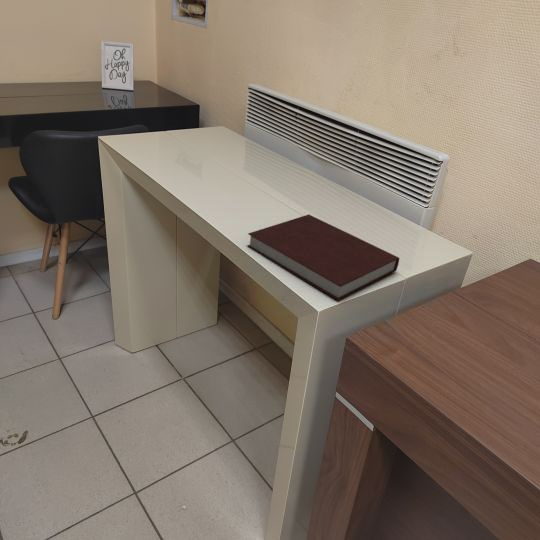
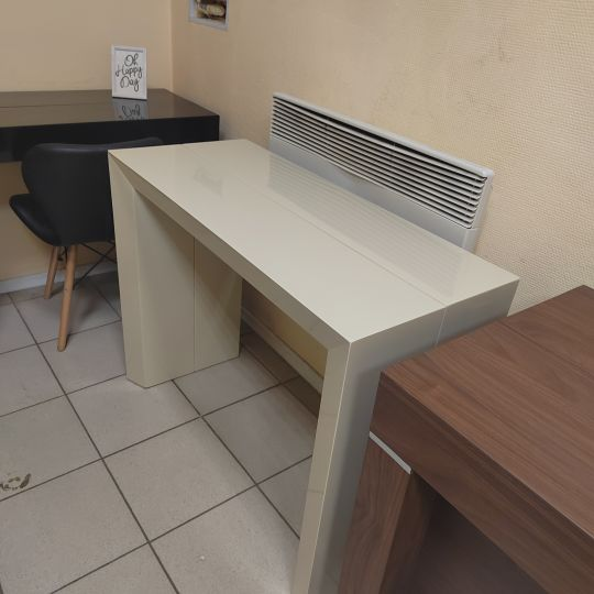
- notebook (321, 251)
